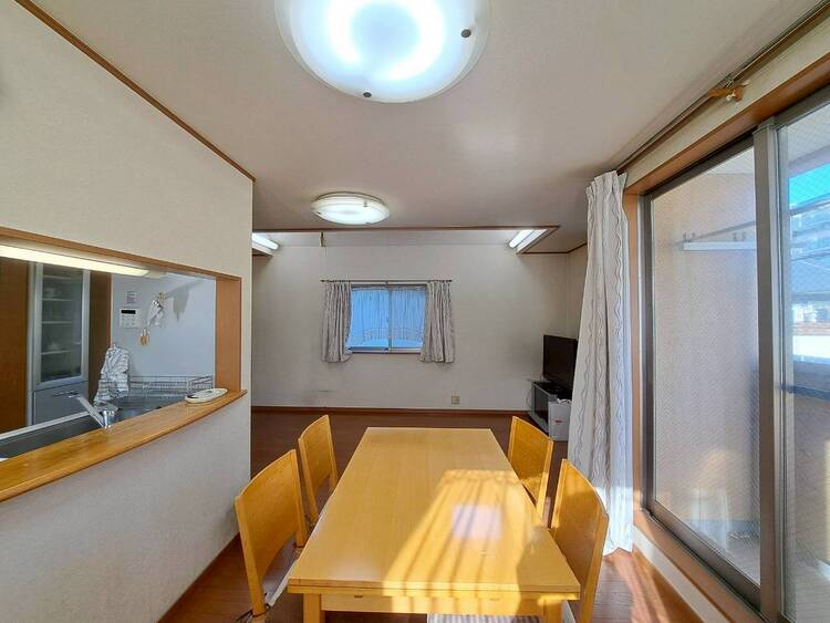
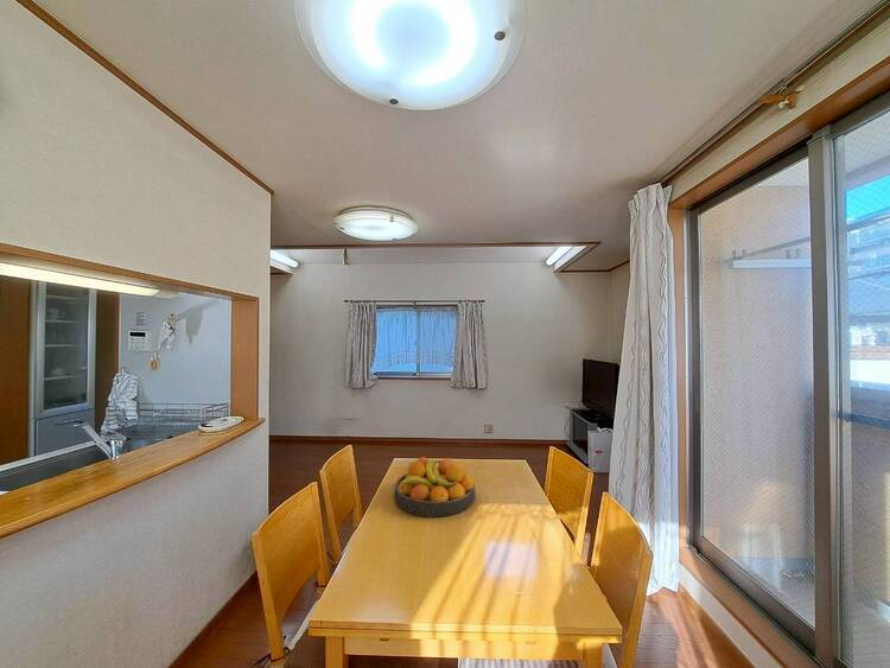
+ fruit bowl (434, 477)
